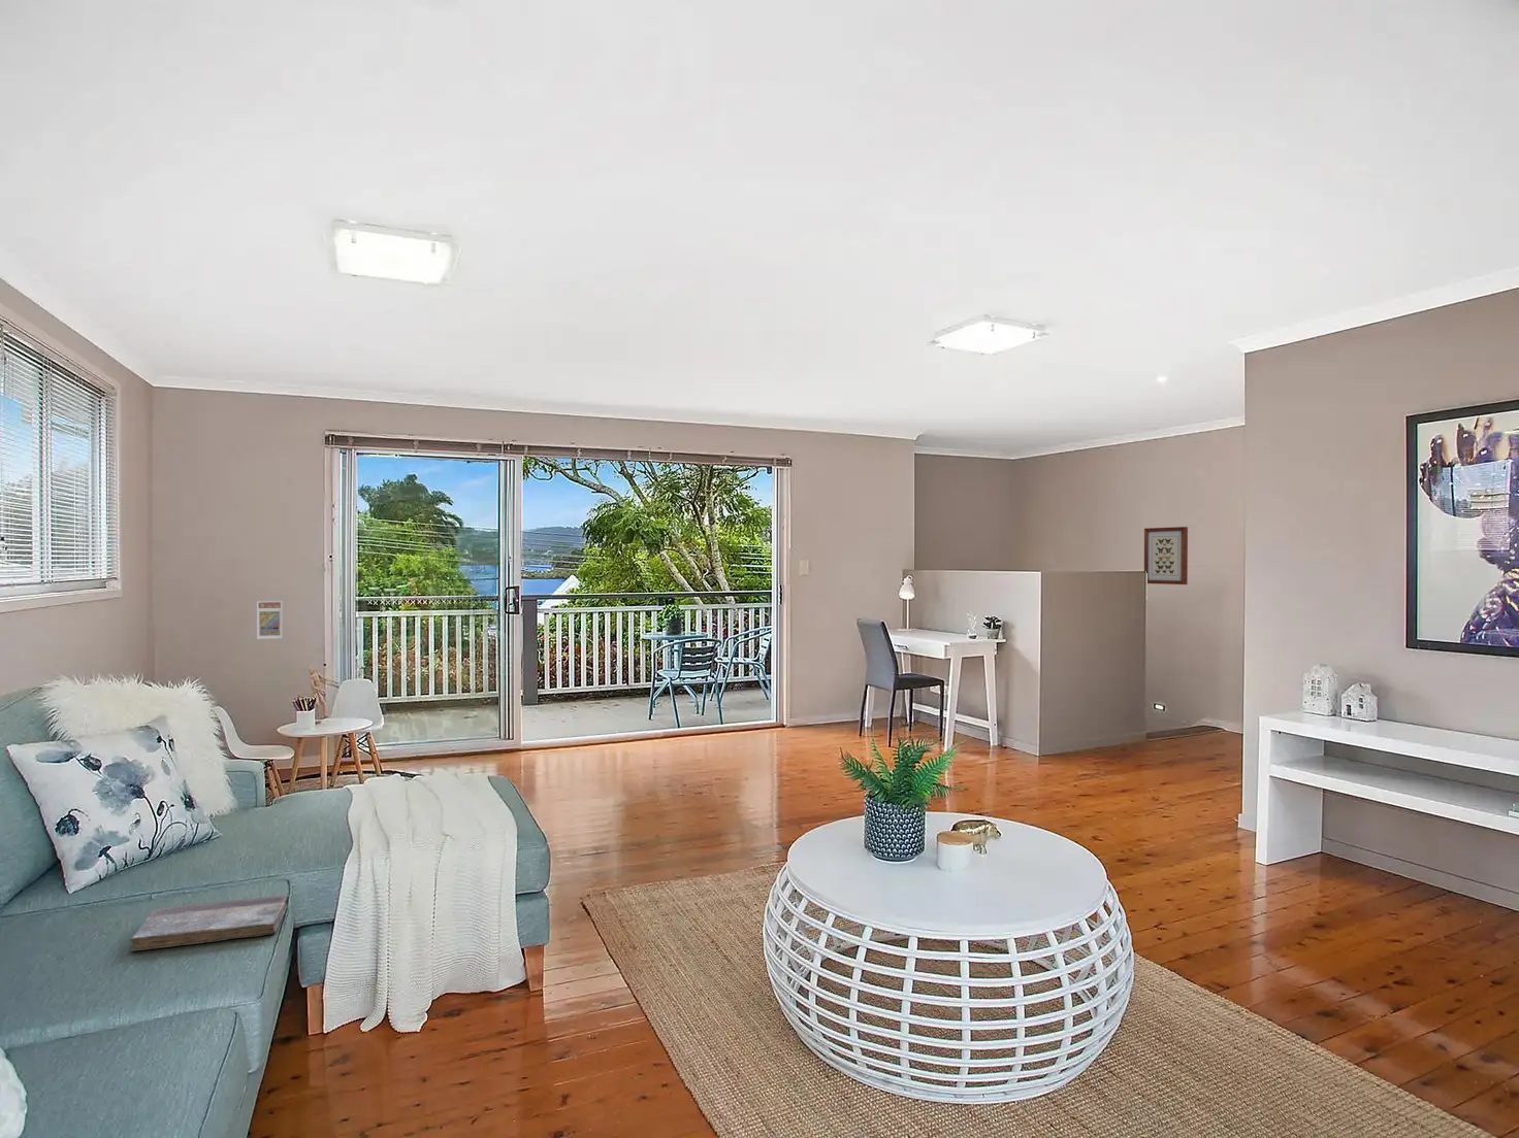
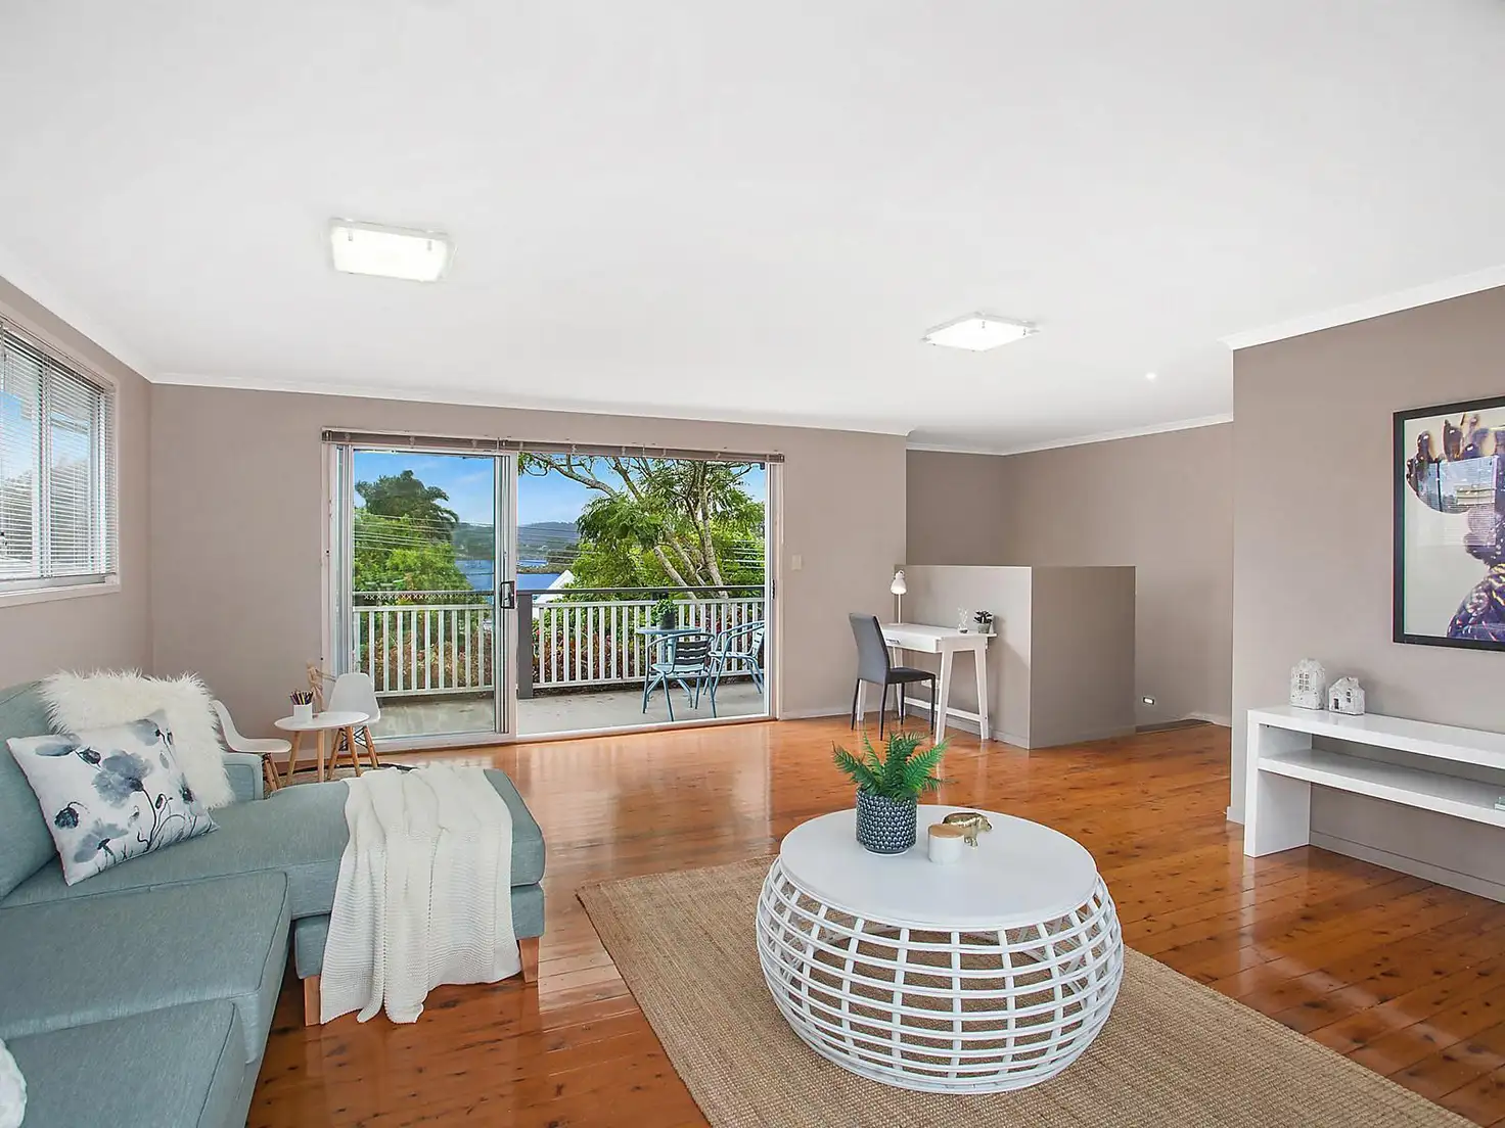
- book (214, 920)
- wall art (1165, 556)
- trading card display case (269, 619)
